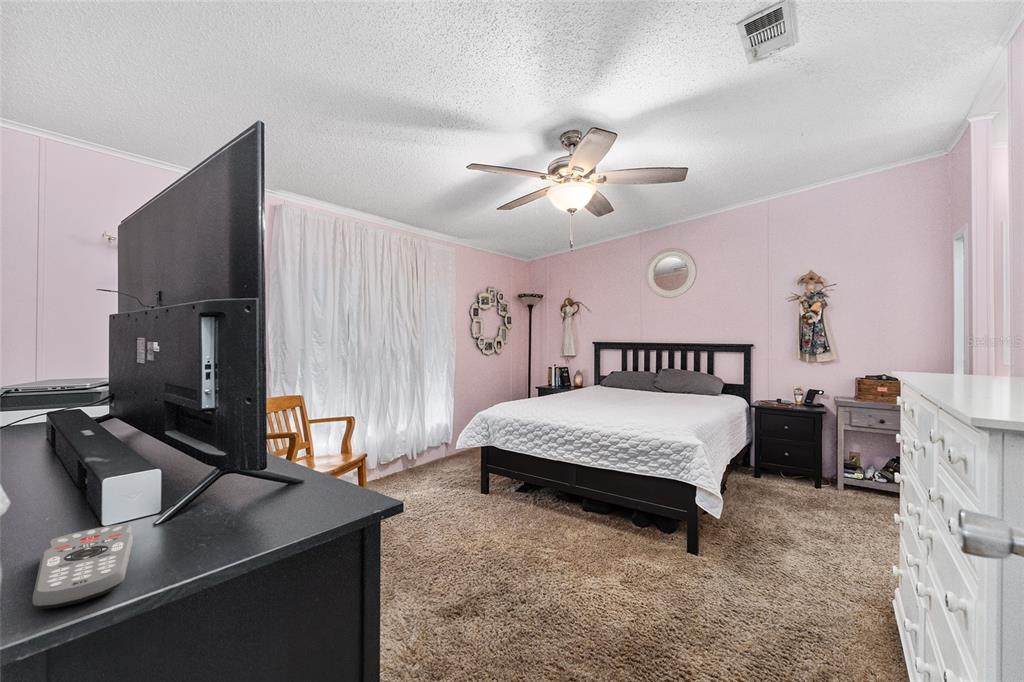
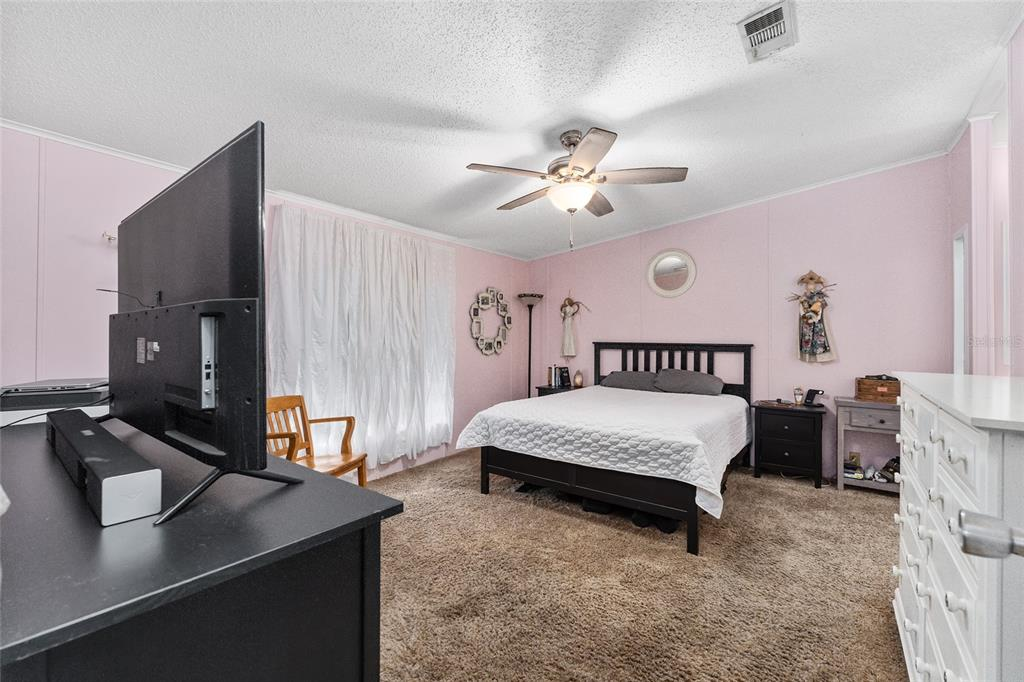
- remote control (86, 562)
